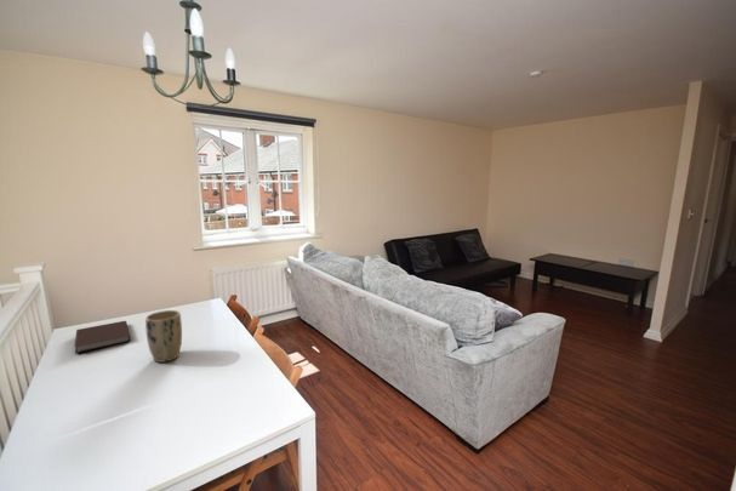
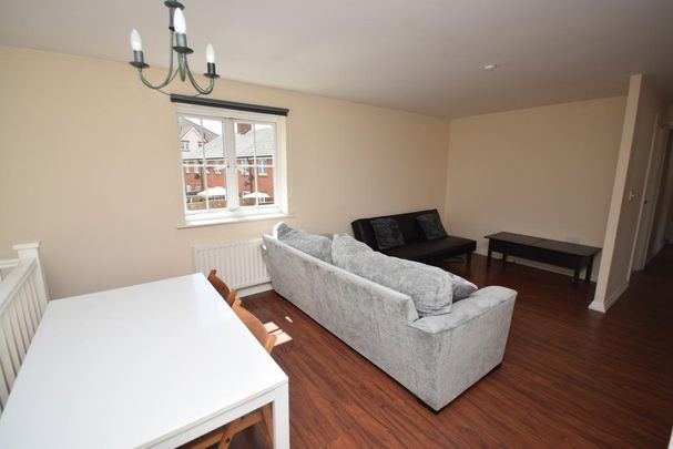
- plant pot (165, 336)
- notebook (103, 335)
